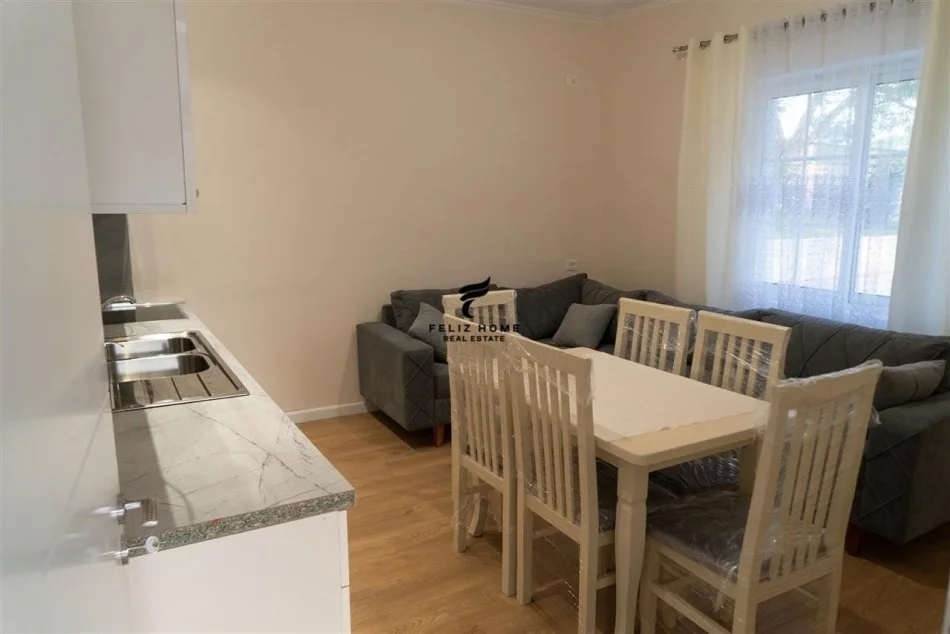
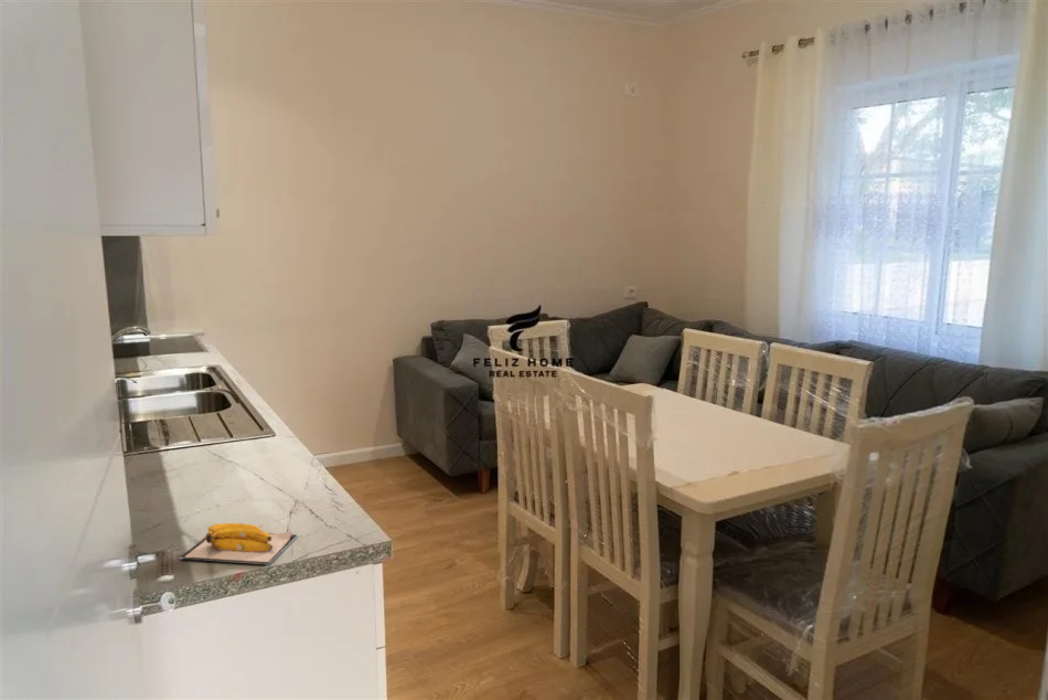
+ banana (239, 535)
